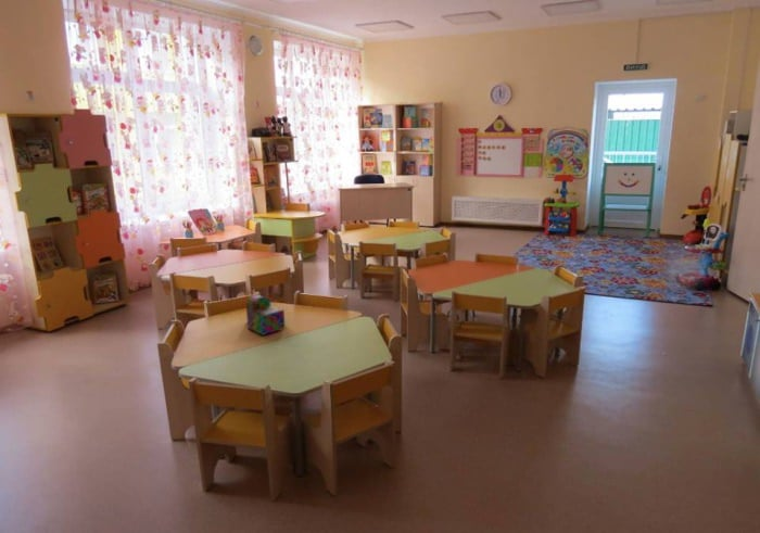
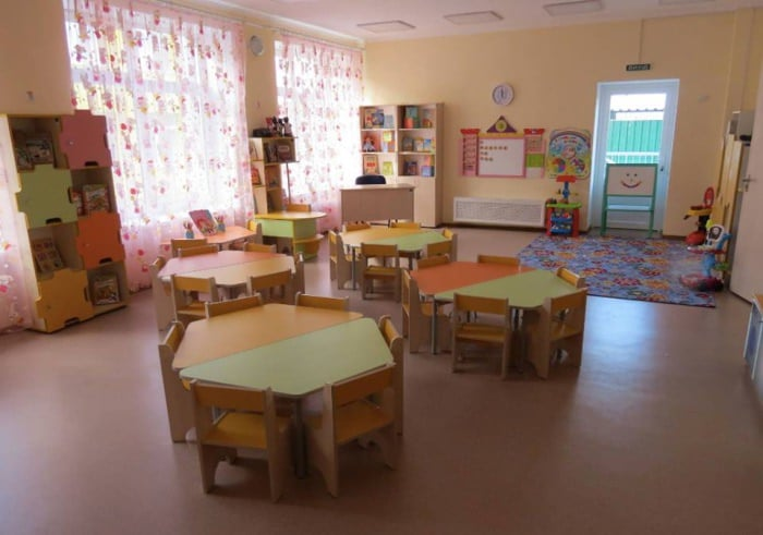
- puzzle (263, 313)
